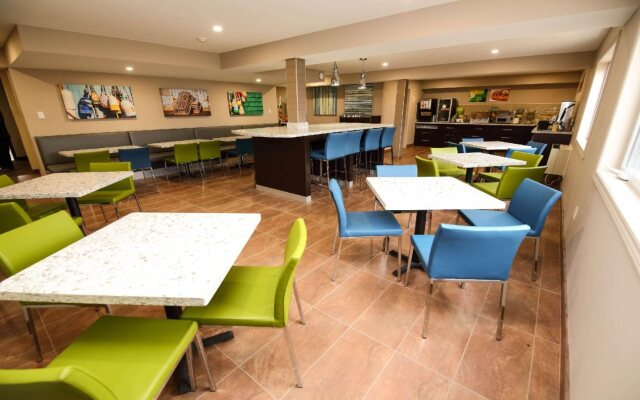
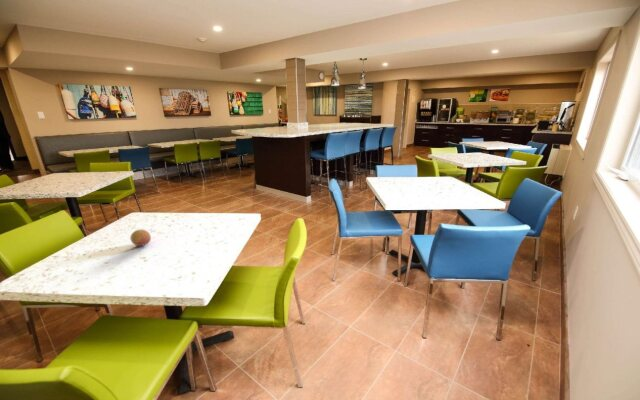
+ fruit (140, 237)
